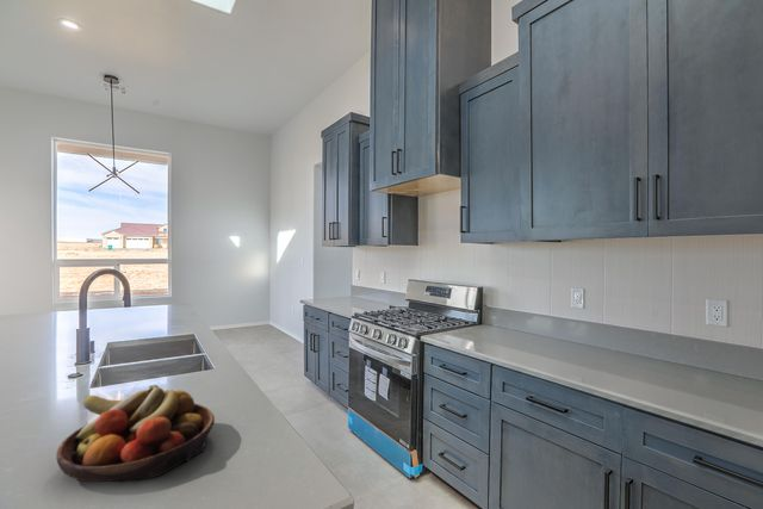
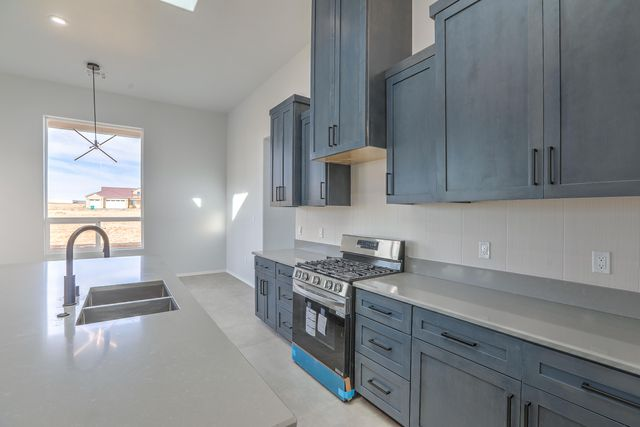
- fruit bowl (141, 423)
